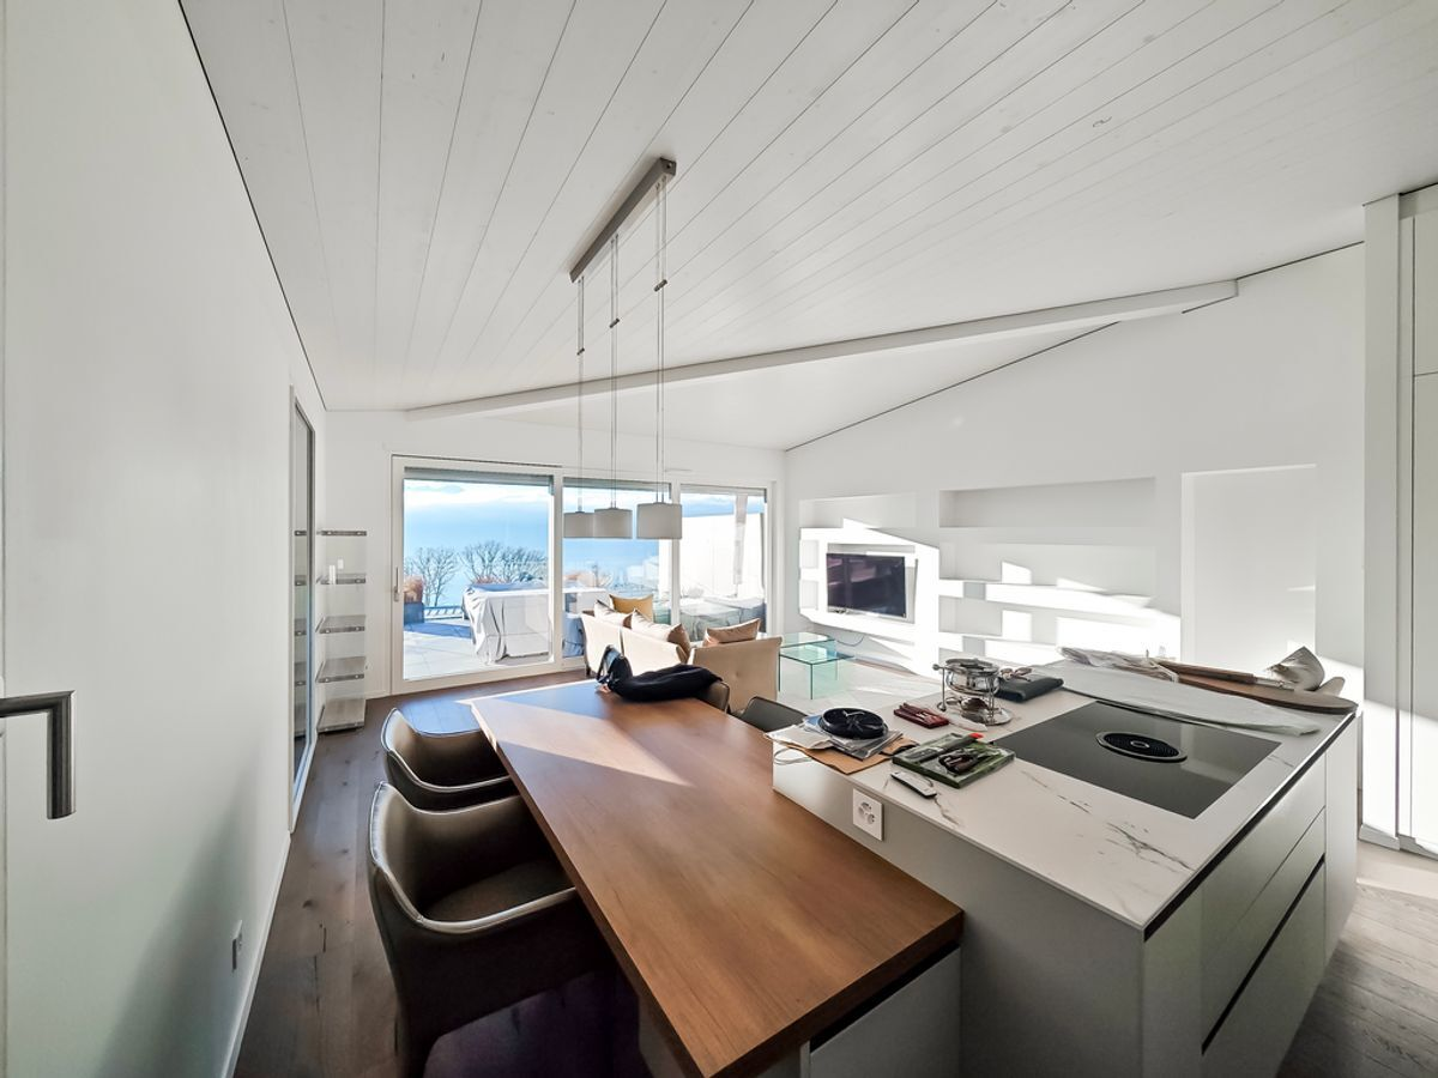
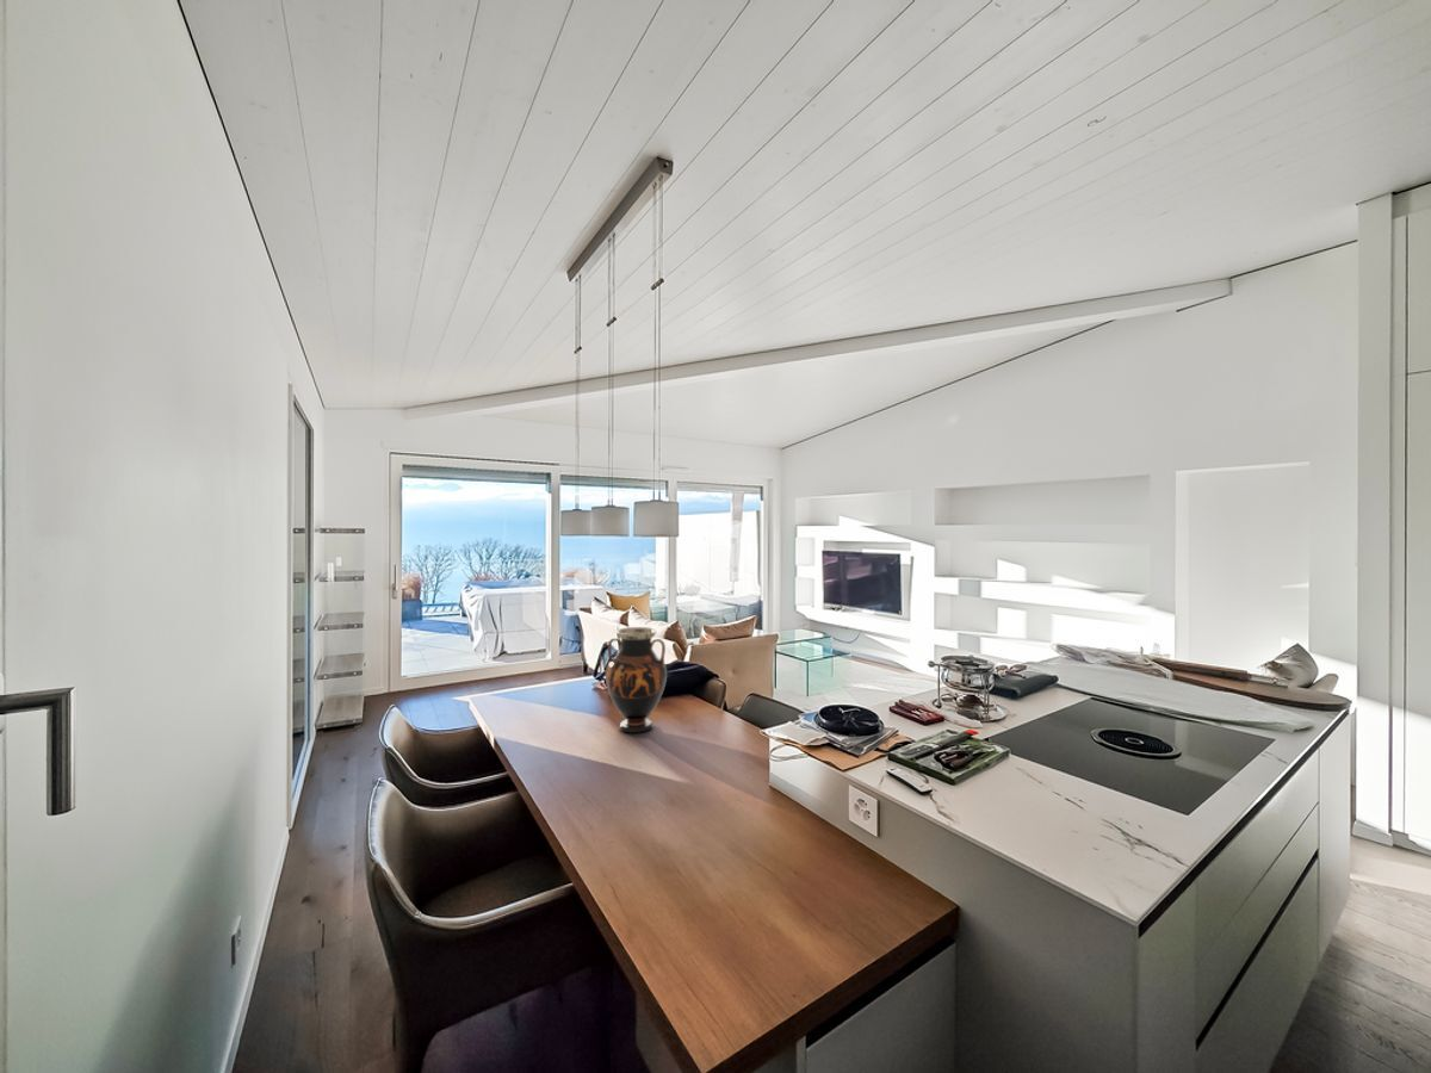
+ vase (636, 678)
